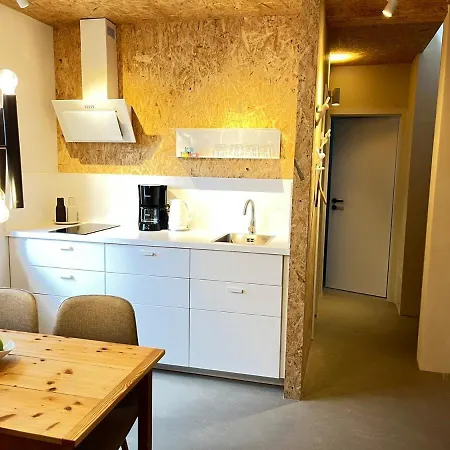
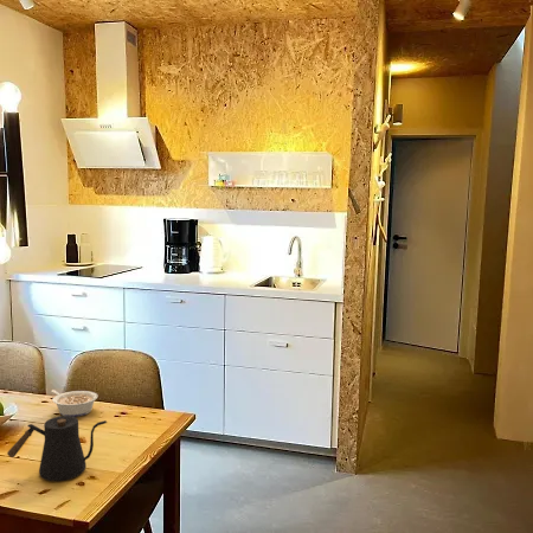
+ kettle (58, 445)
+ legume (73, 403)
